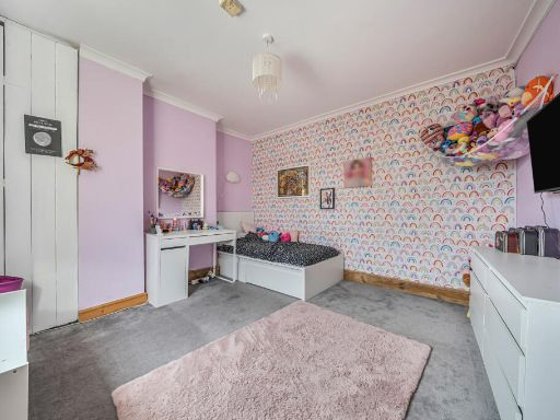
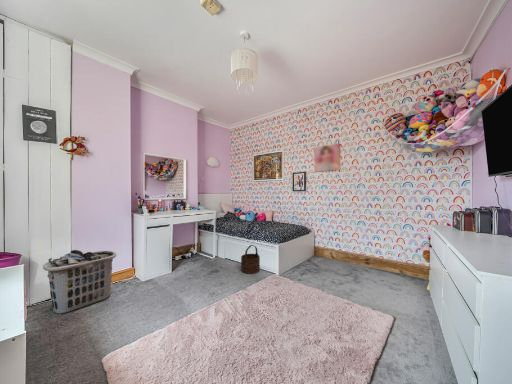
+ clothes hamper (82, 275)
+ wooden bucket (250, 257)
